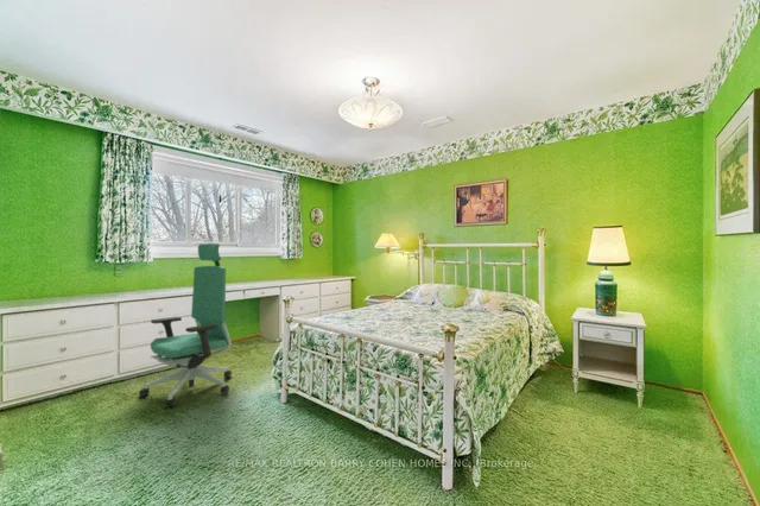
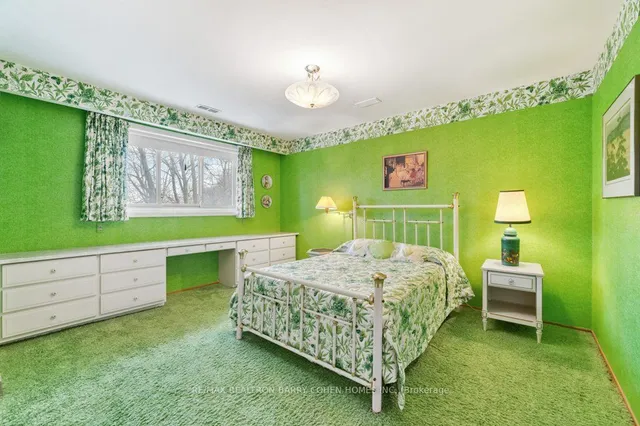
- chair (195, 315)
